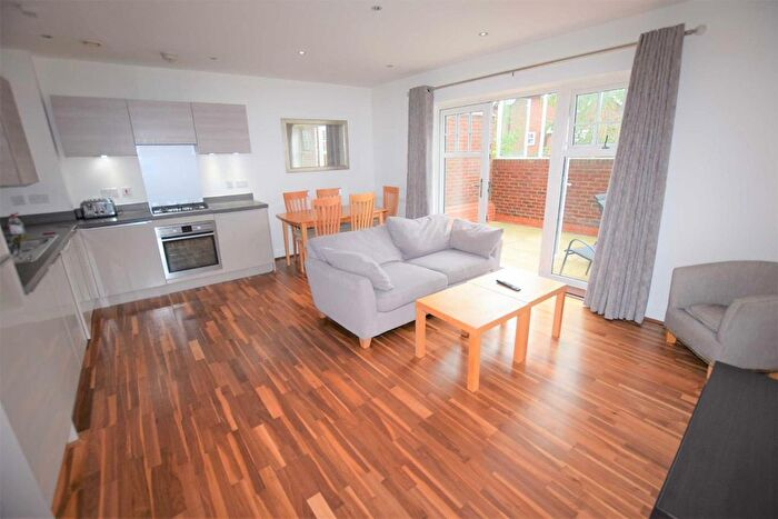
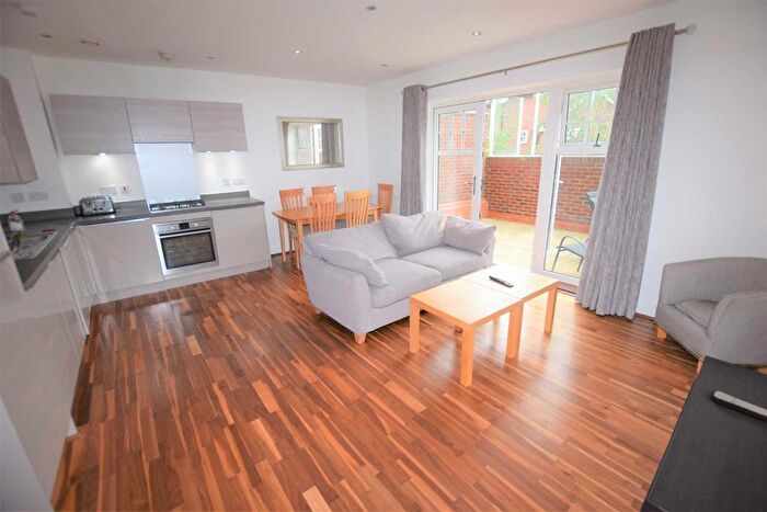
+ remote control (741, 405)
